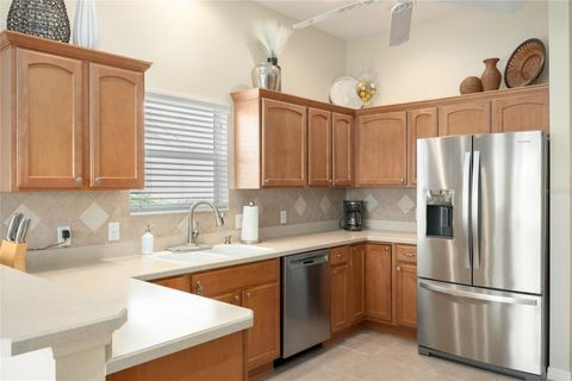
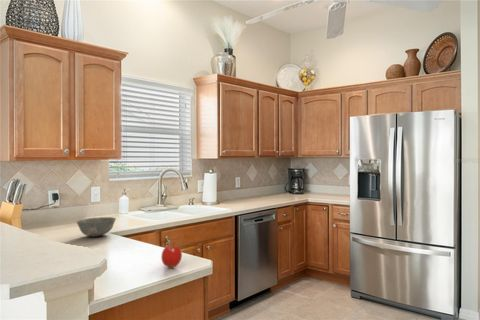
+ bowl (96, 227)
+ fruit (171, 254)
